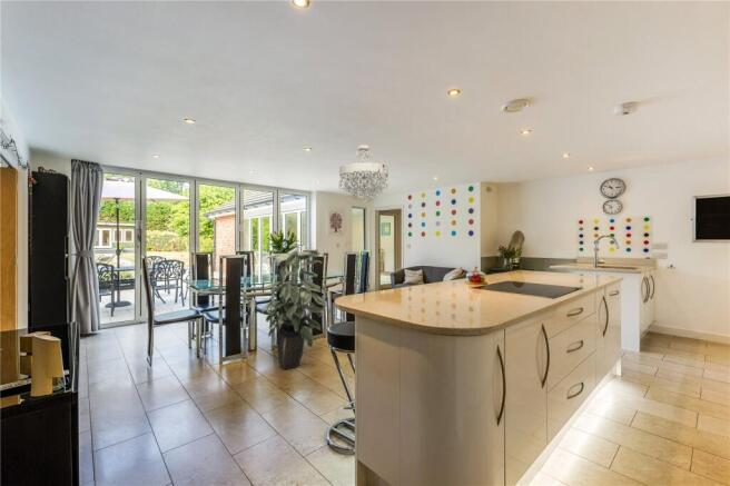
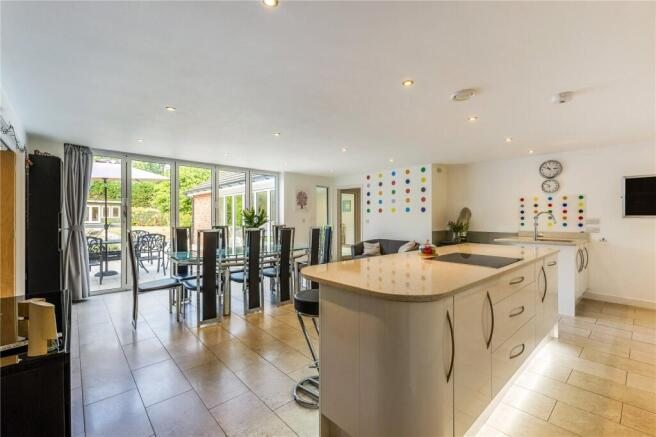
- indoor plant (295, 305)
- chandelier (363, 175)
